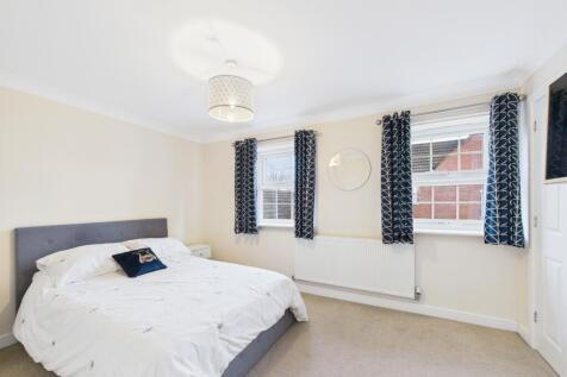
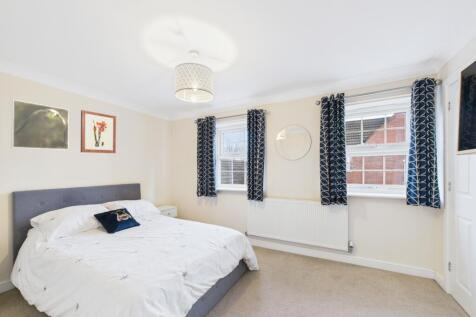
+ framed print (42, 126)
+ wall art (99, 133)
